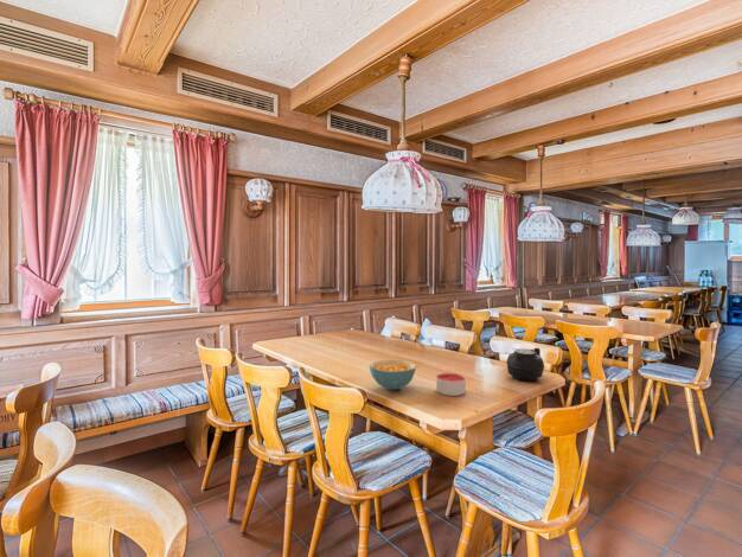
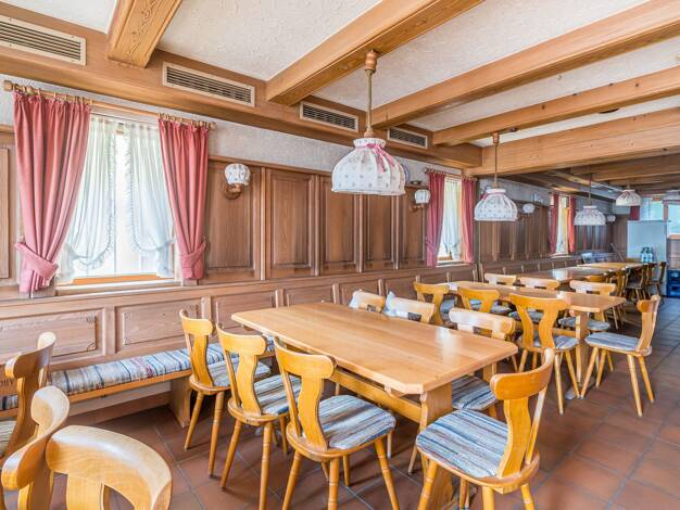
- teapot (526, 363)
- cereal bowl (392, 376)
- candle (450, 383)
